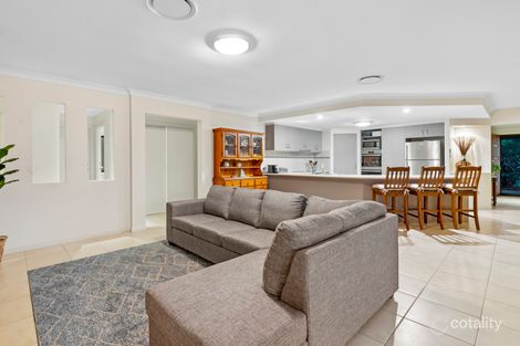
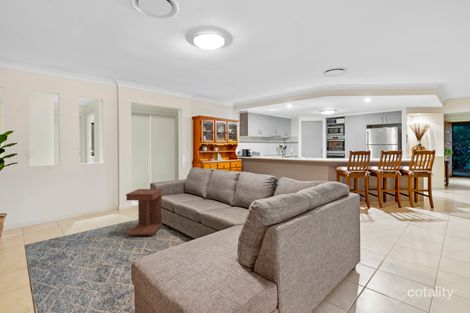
+ side table (145, 211)
